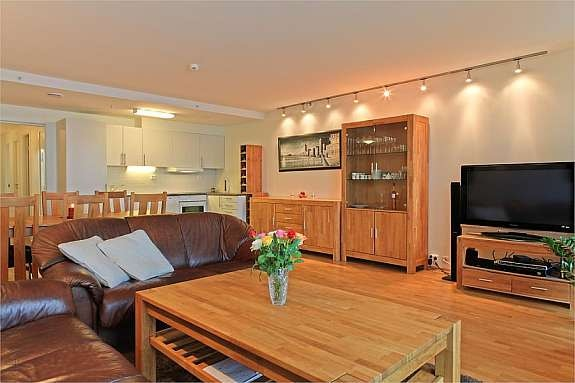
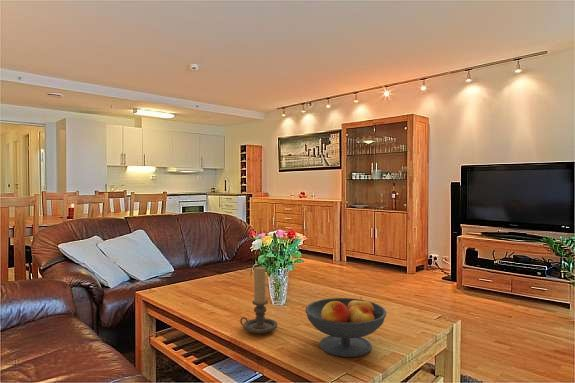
+ candle holder (257, 297)
+ fruit bowl (345, 321)
